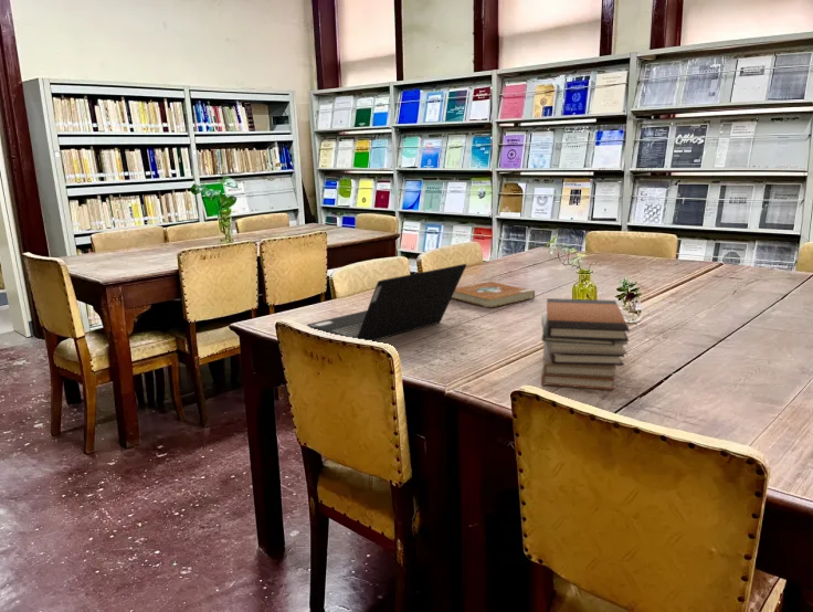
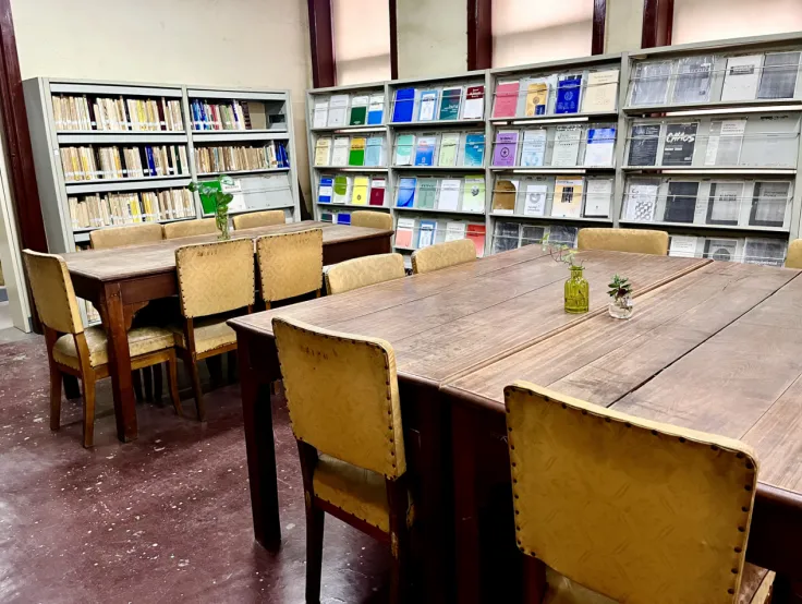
- laptop computer (384, 297)
- book (490, 293)
- book stack (580, 340)
